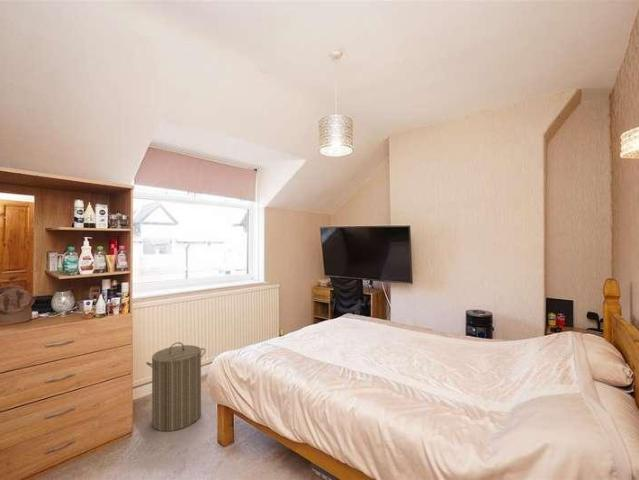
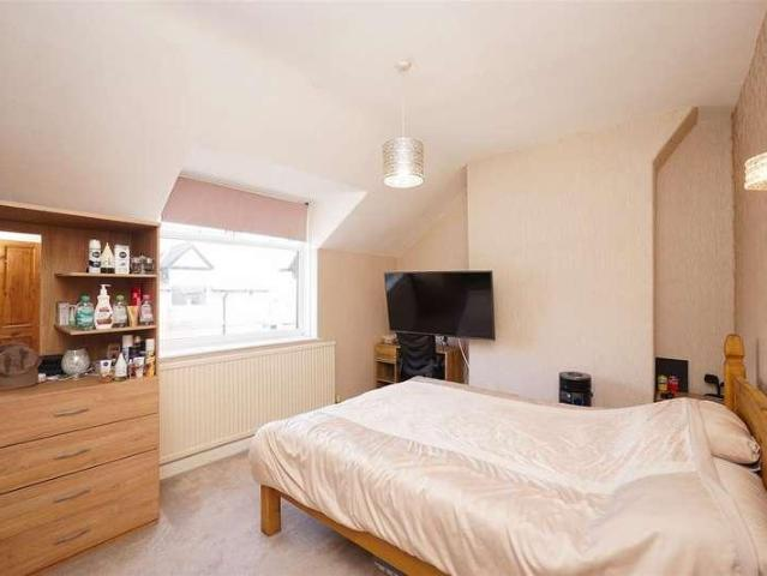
- laundry hamper (177, 380)
